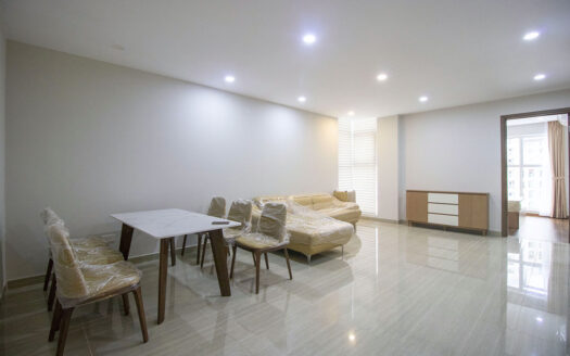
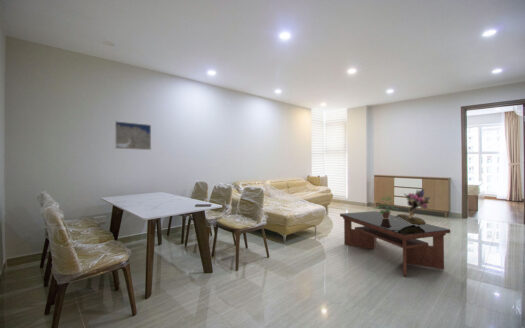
+ potted plant (385, 206)
+ bouquet (412, 207)
+ coffee table (387, 237)
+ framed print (133, 136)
